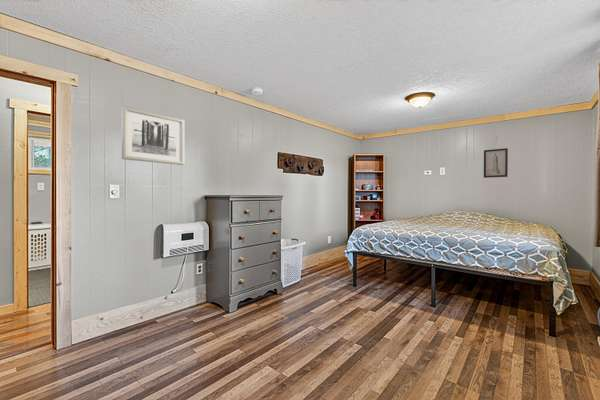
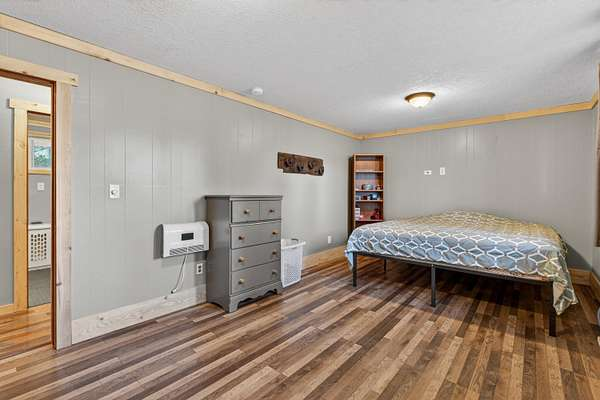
- wall art (155, 137)
- wall art (495, 163)
